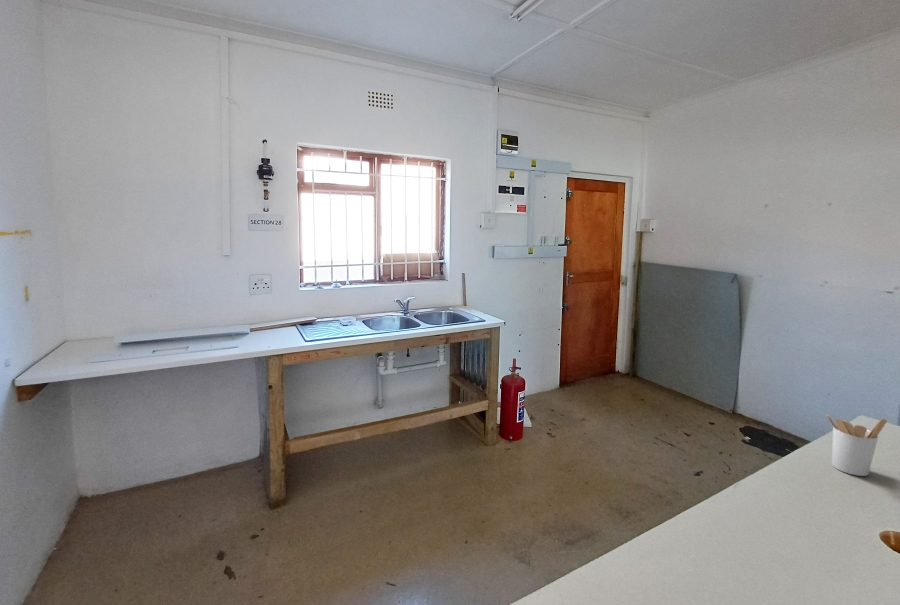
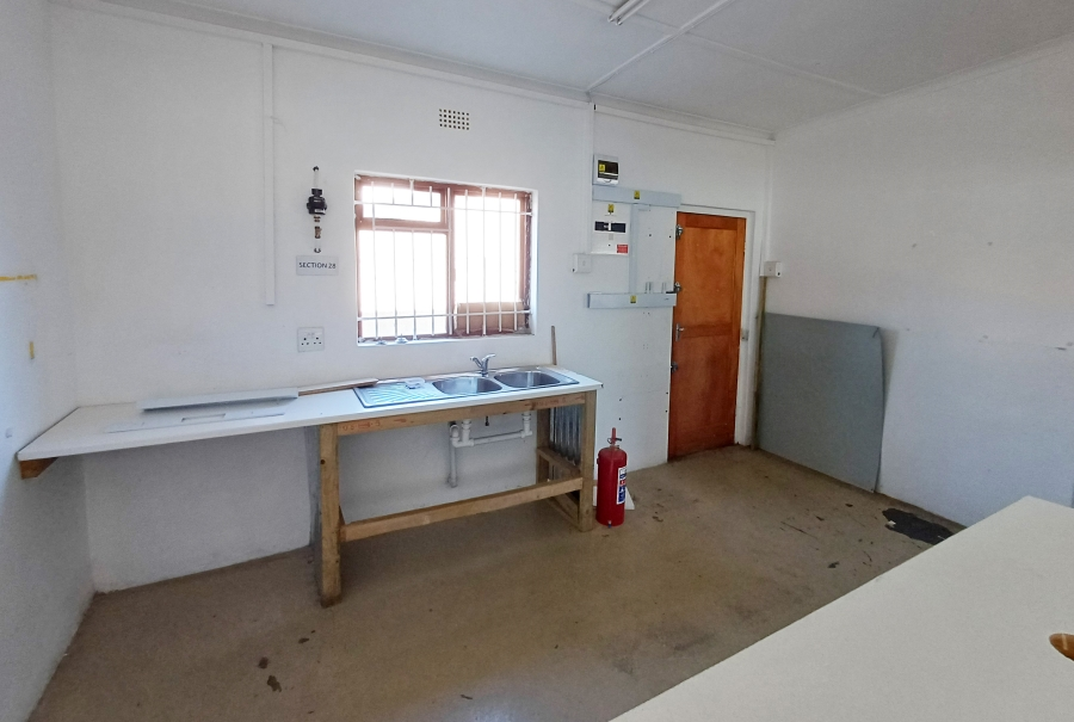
- utensil holder (851, 443)
